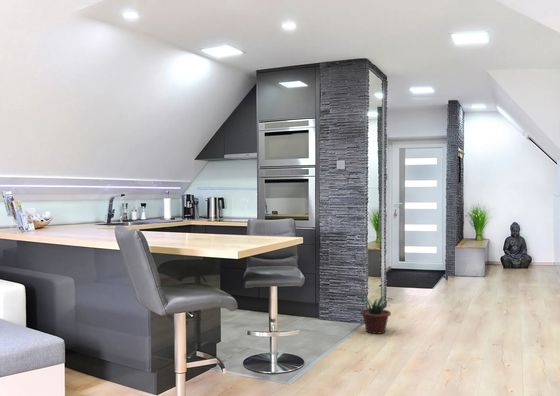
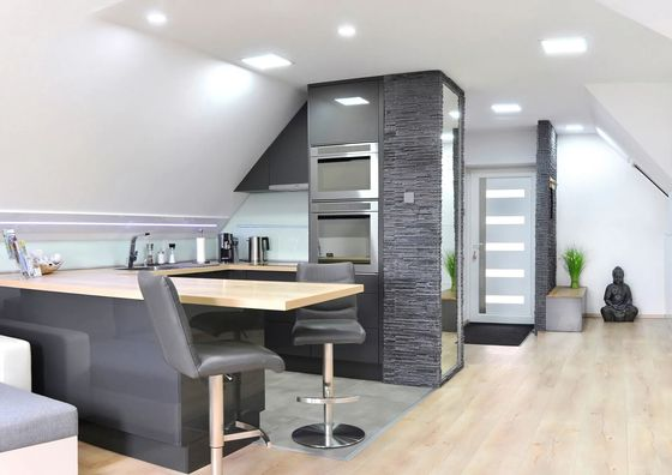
- potted plant (375, 313)
